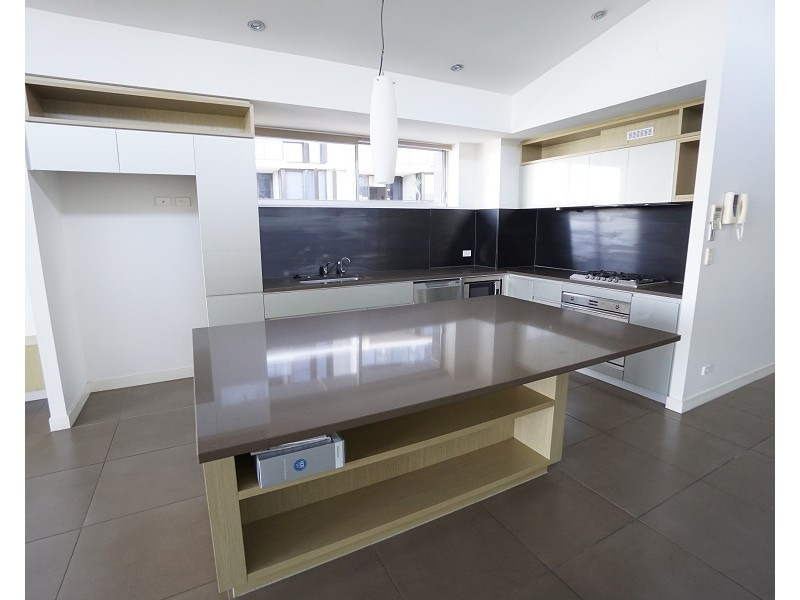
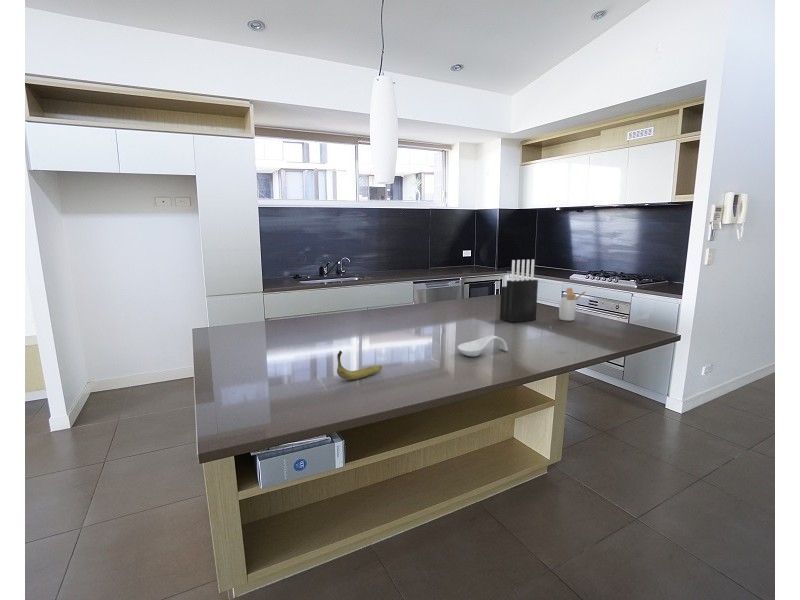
+ banana (363, 368)
+ utensil holder (572, 304)
+ knife block (517, 289)
+ spoon rest (482, 345)
